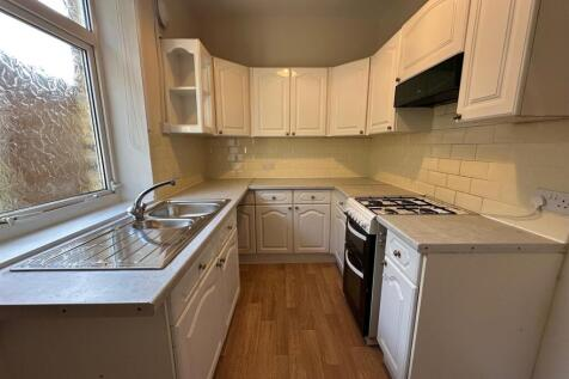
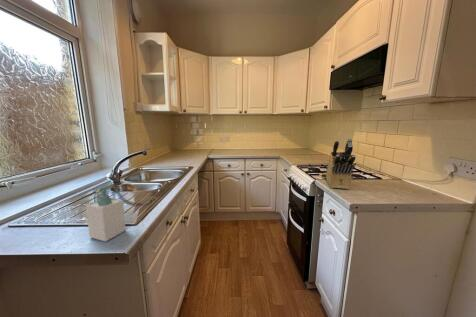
+ knife block (339, 161)
+ soap bottle (105, 210)
